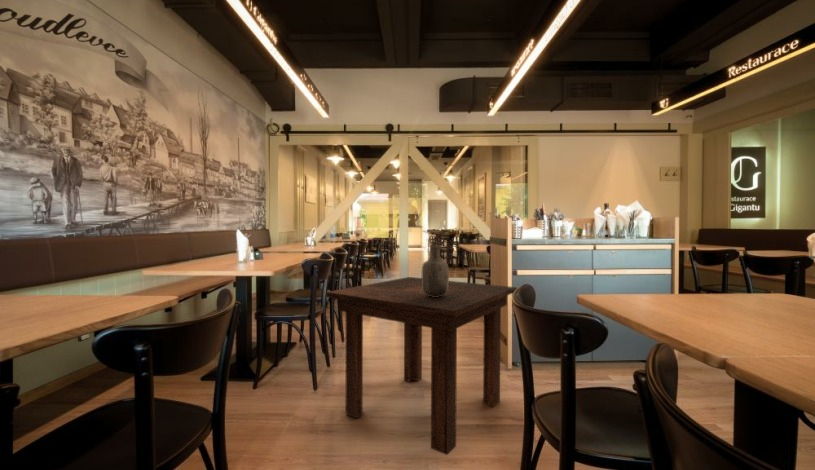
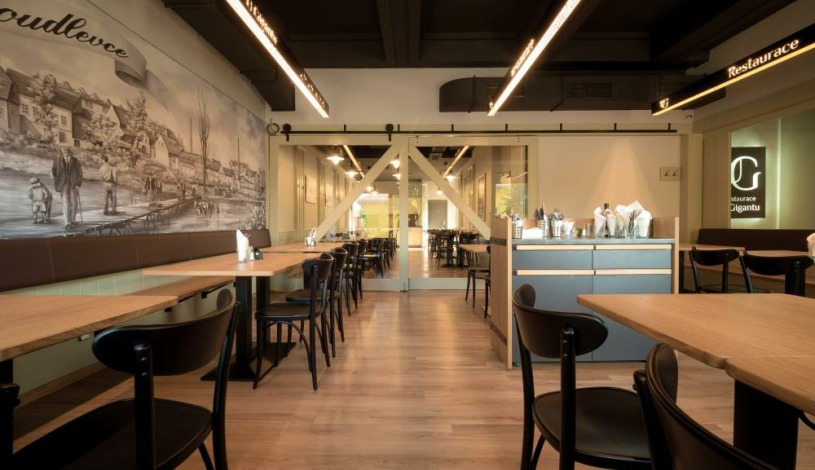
- vase (435, 270)
- dining table (421, 348)
